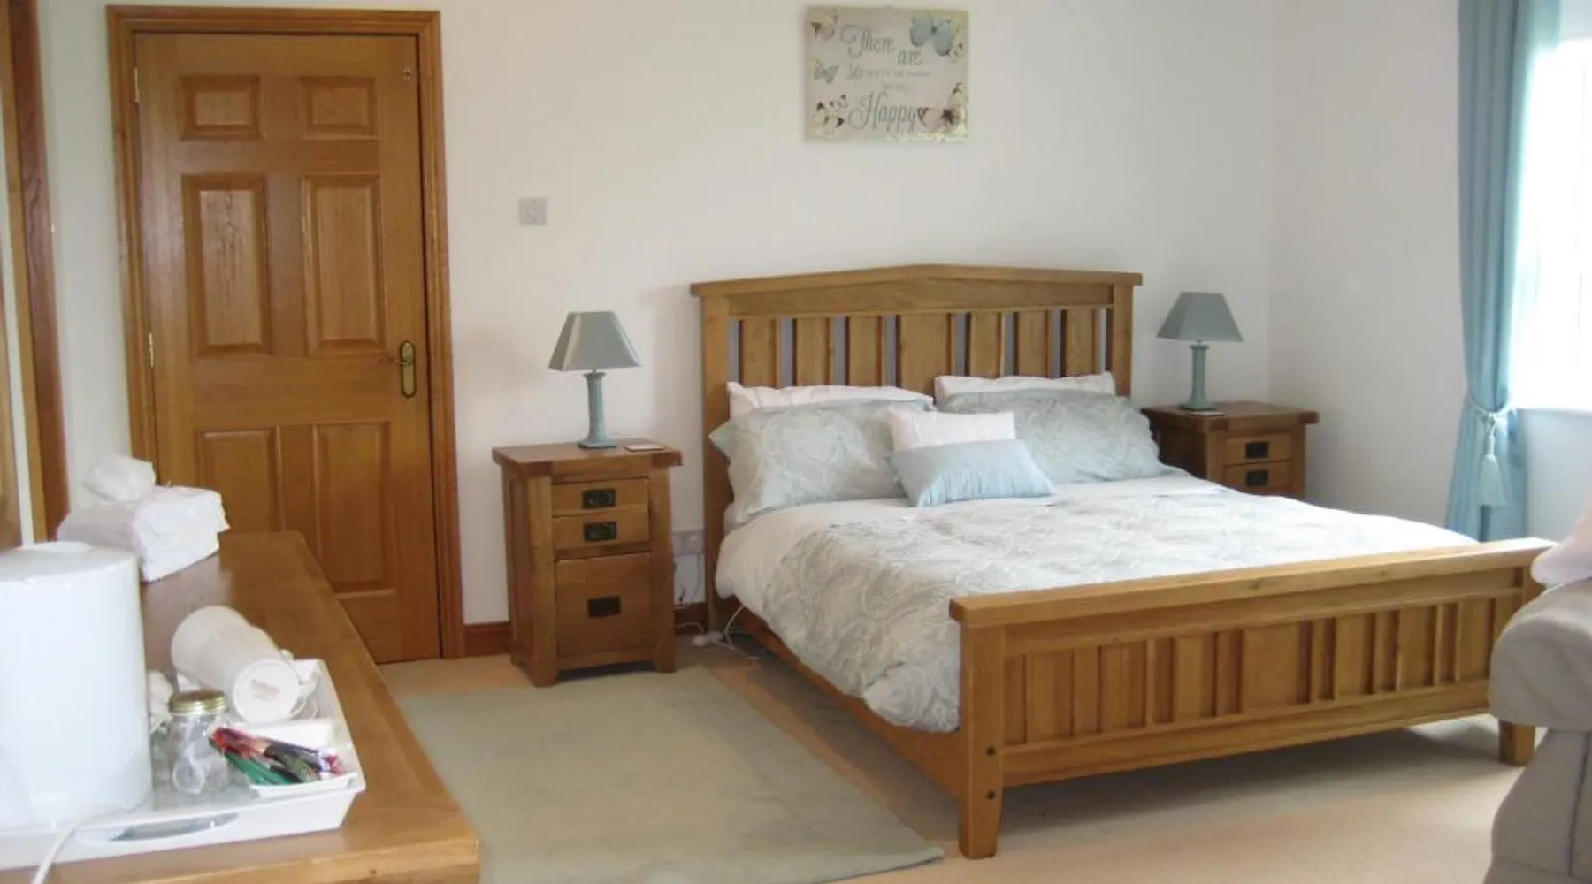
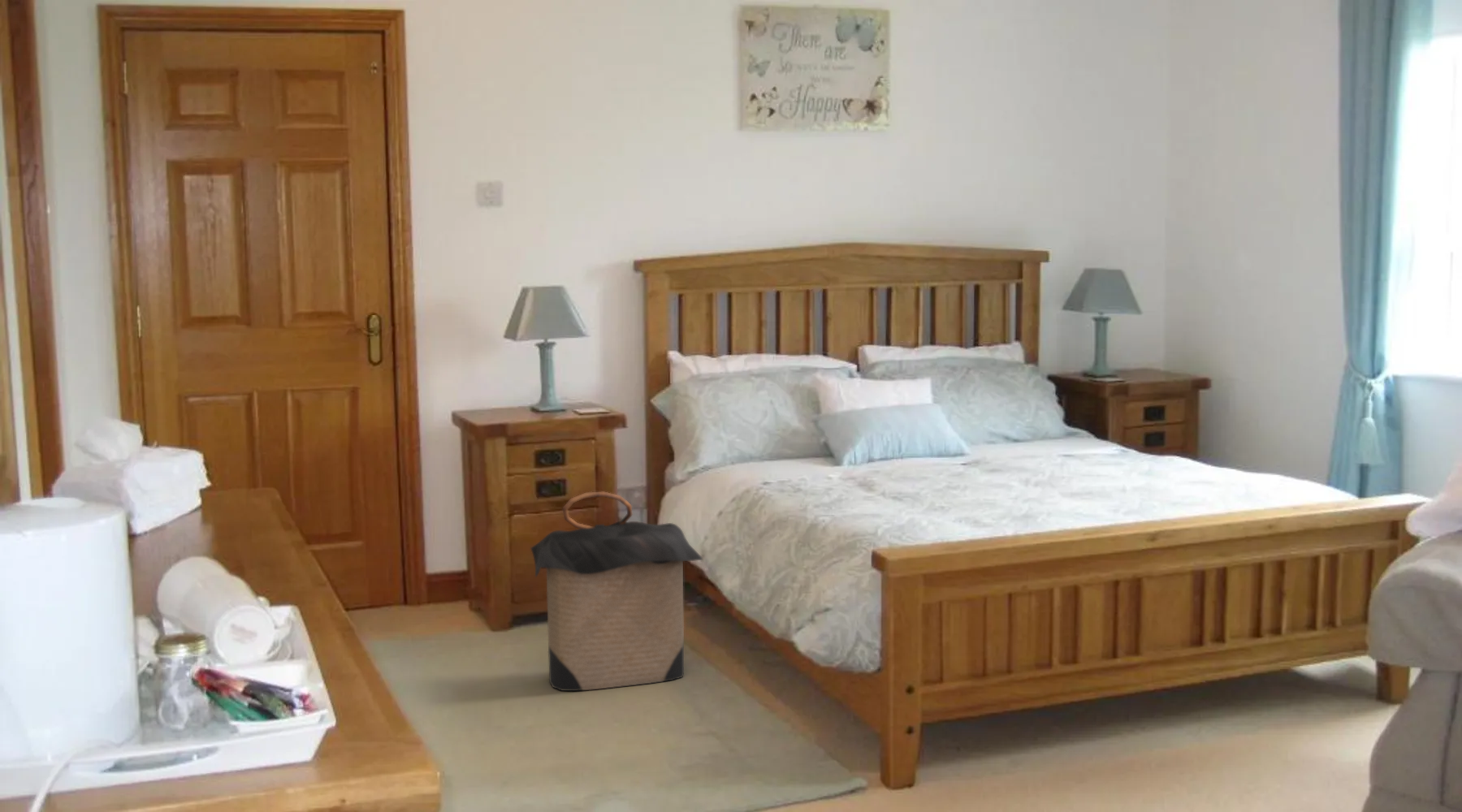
+ laundry hamper (617, 581)
